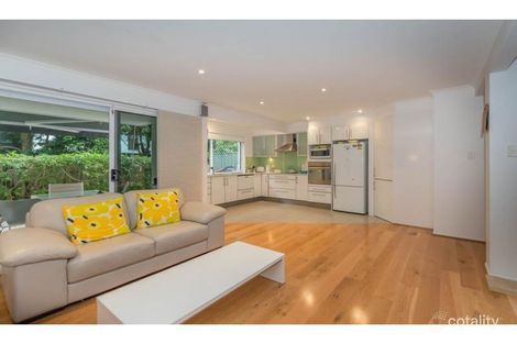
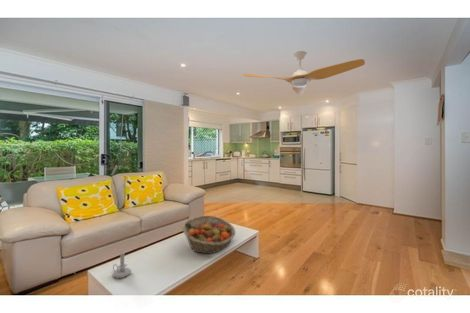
+ electric fan (299, 74)
+ fruit basket (209, 233)
+ candle holder (120, 262)
